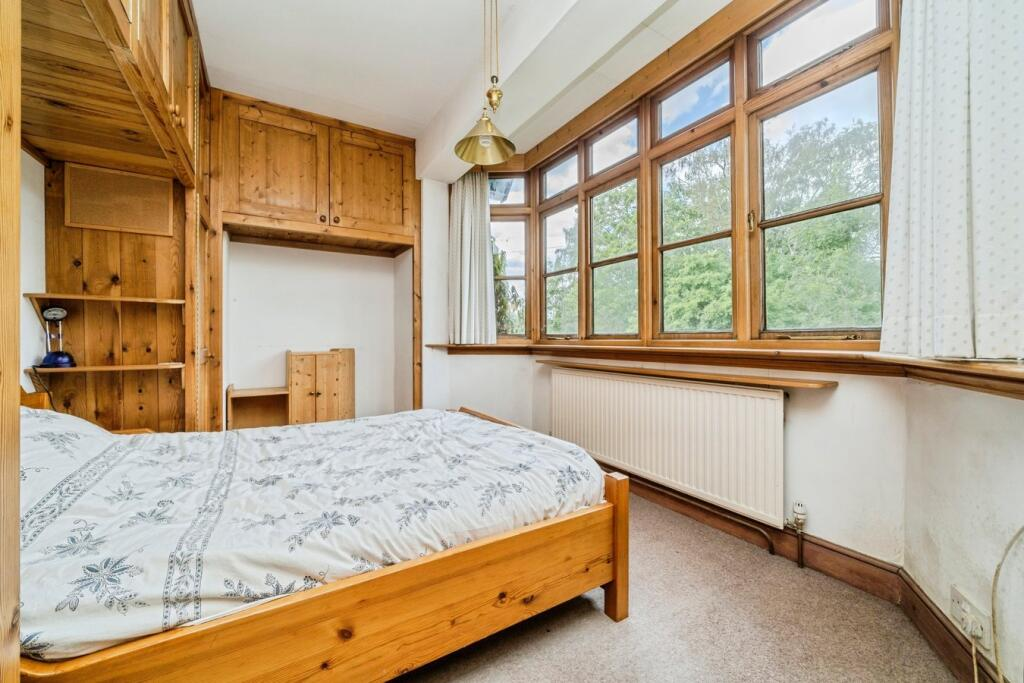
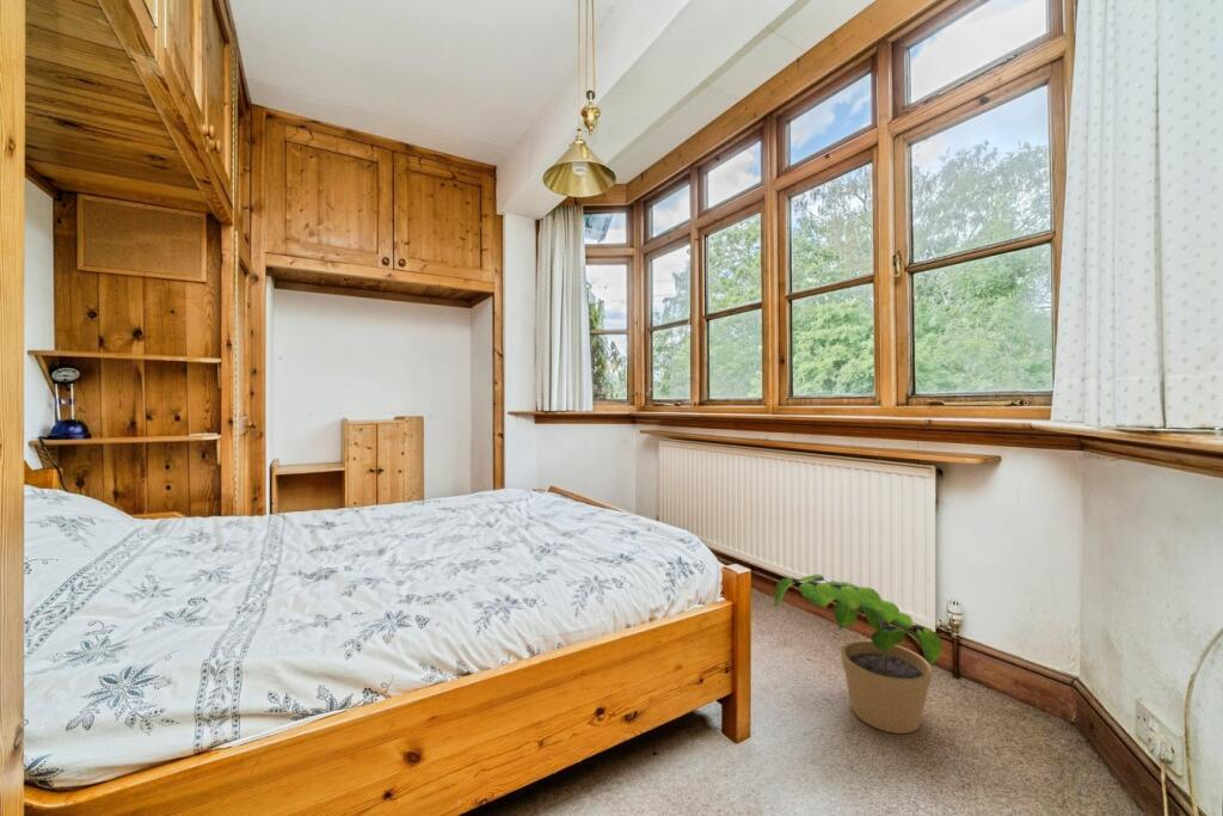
+ potted plant (844, 644)
